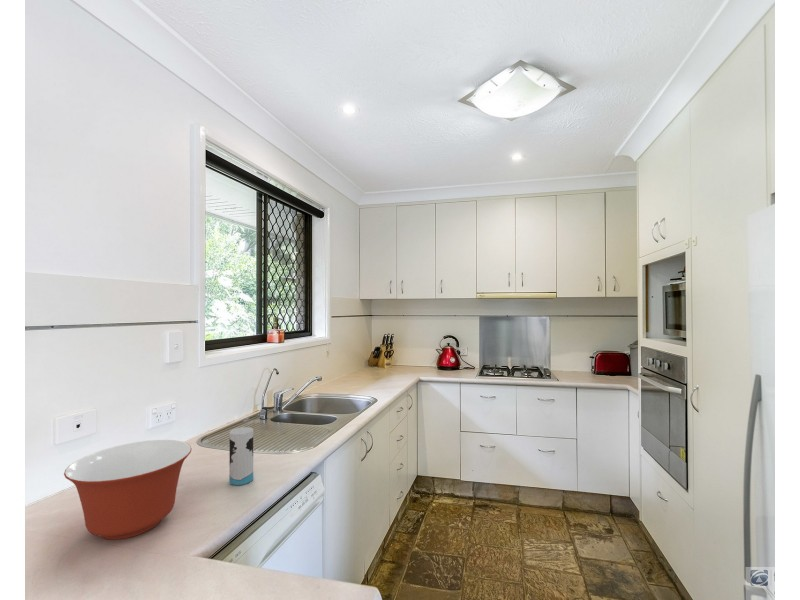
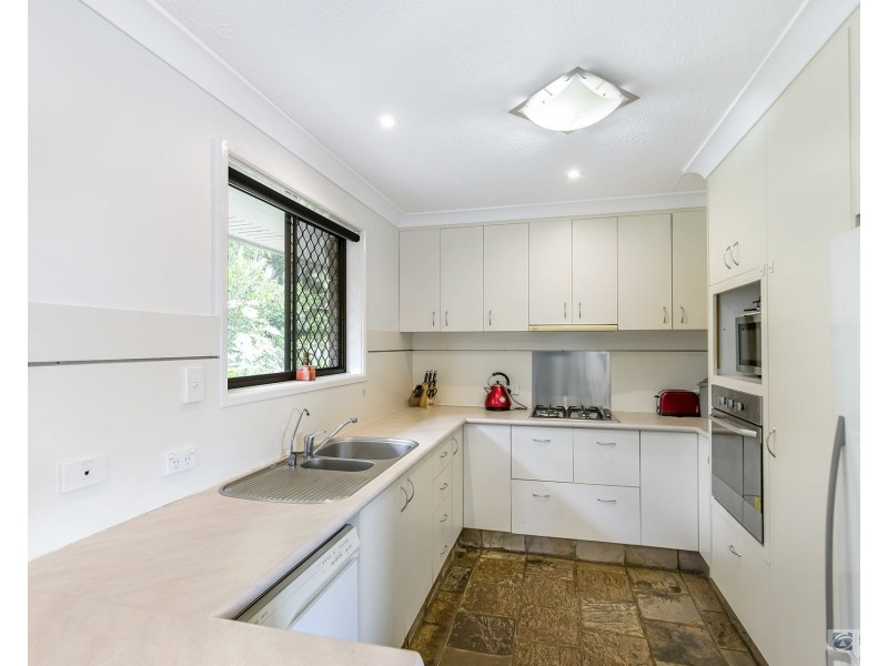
- cup (241, 455)
- mixing bowl (132, 490)
